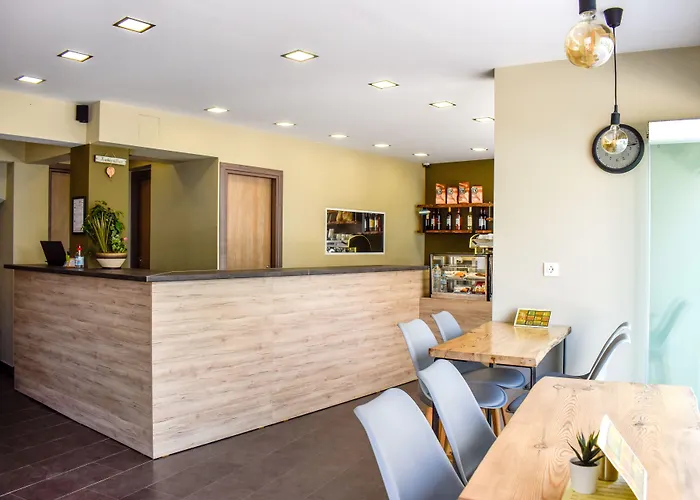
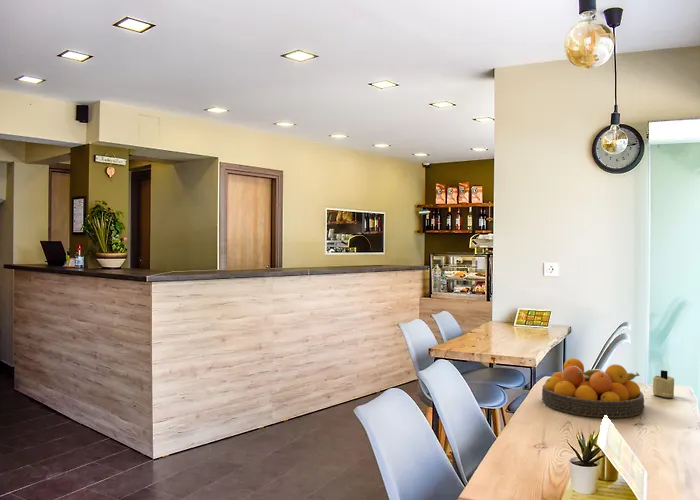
+ fruit bowl (591, 383)
+ candle (663, 383)
